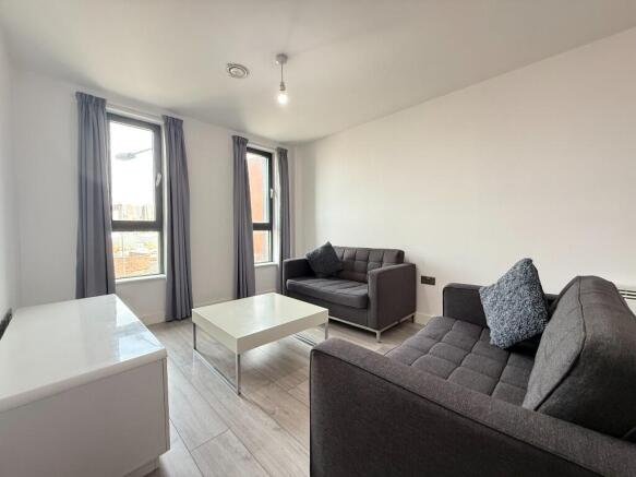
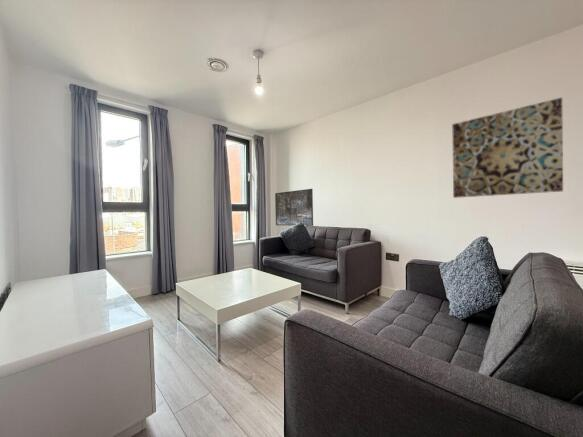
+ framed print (292, 208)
+ wall art (501, 153)
